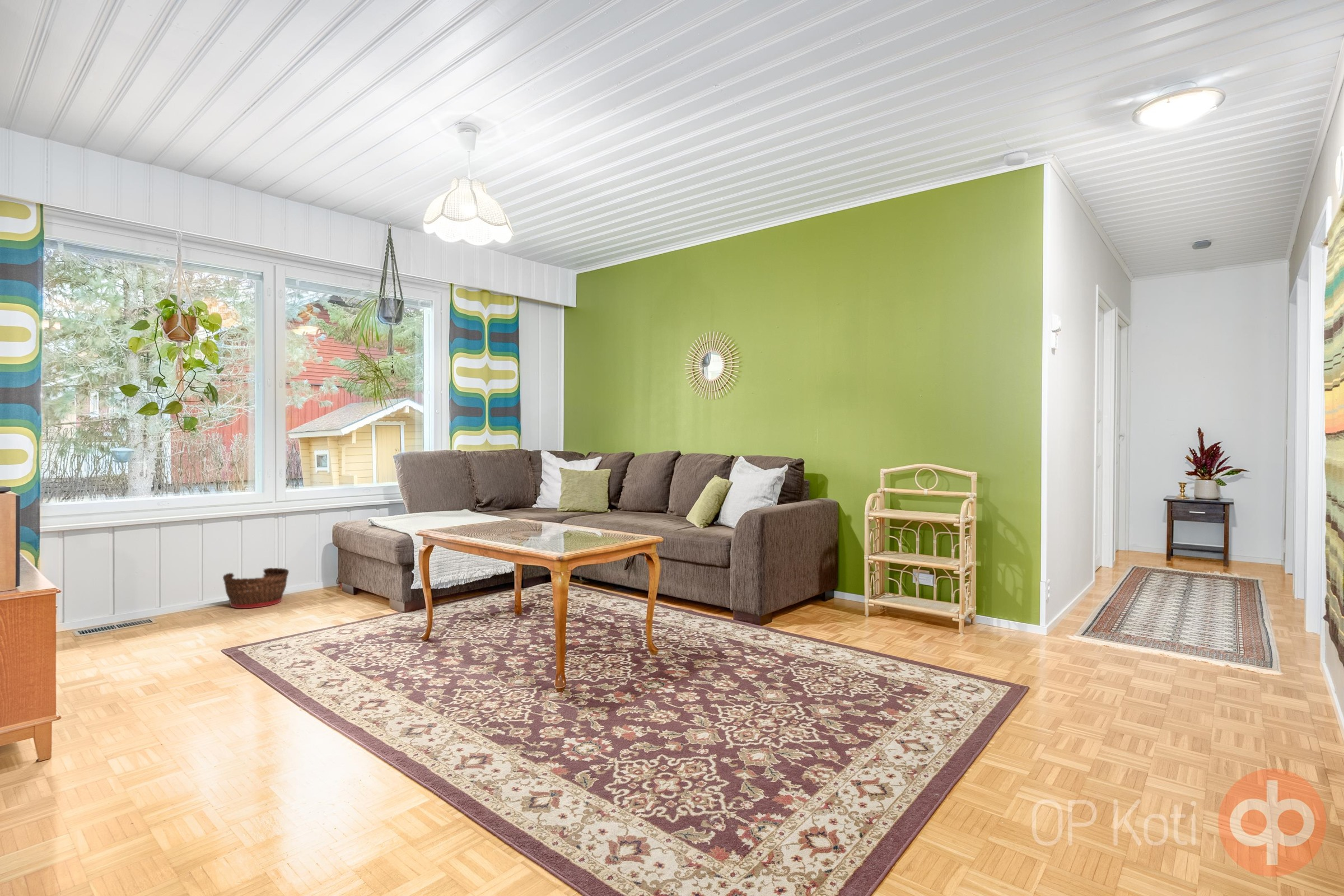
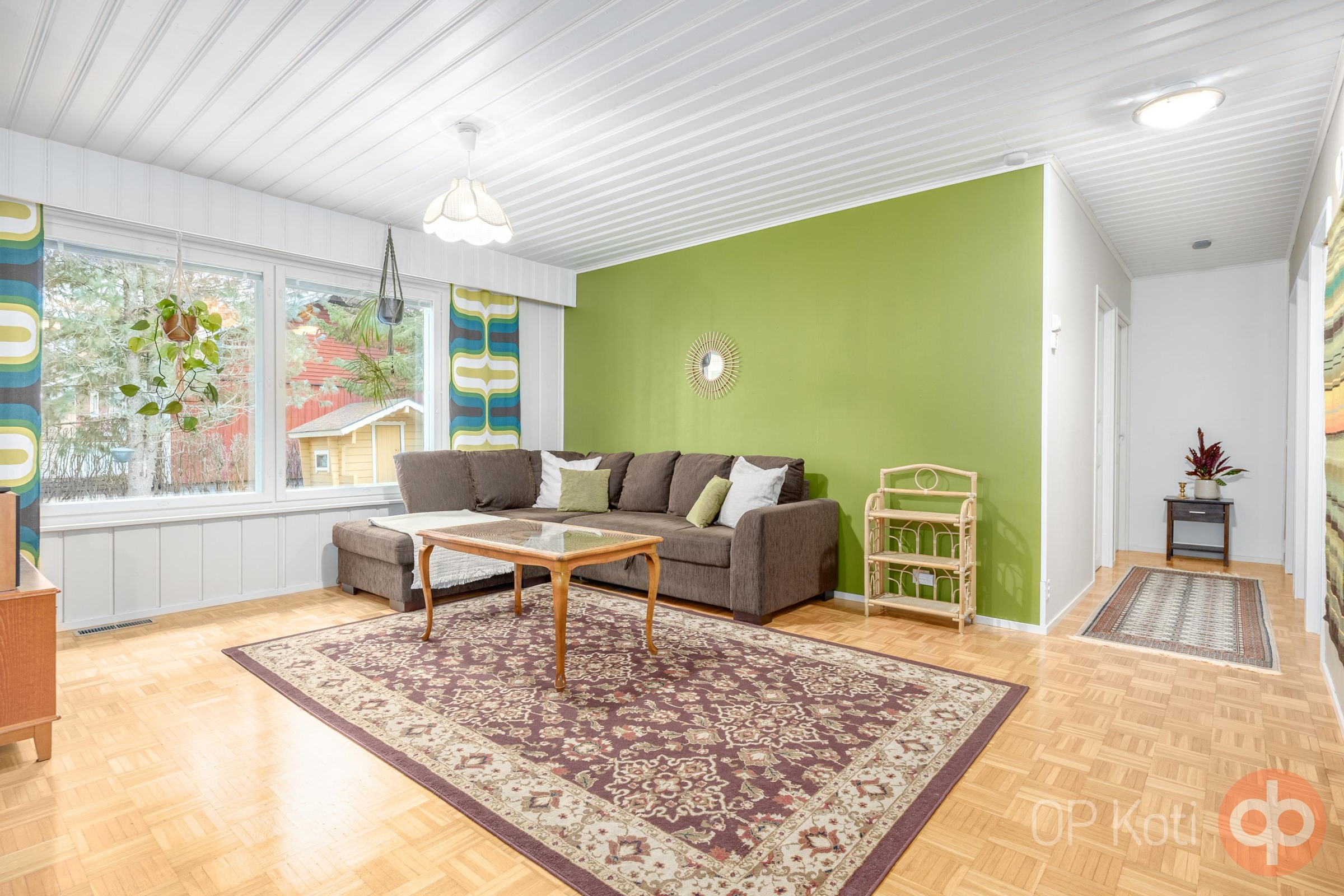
- basket (256, 587)
